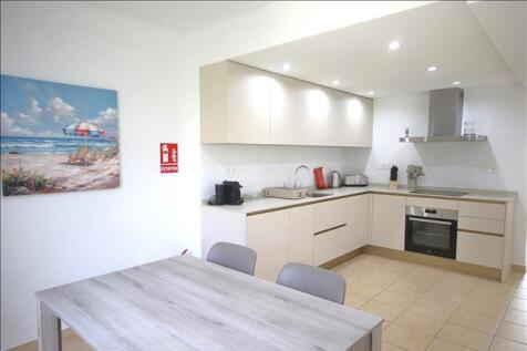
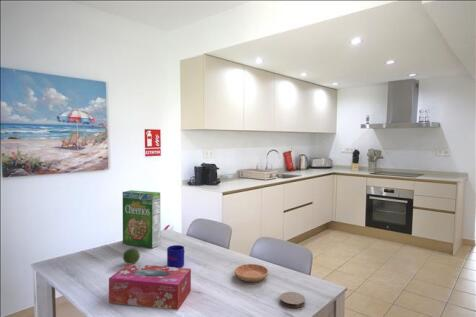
+ saucer (251, 273)
+ fruit (131, 256)
+ cereal box (141, 218)
+ coaster (292, 299)
+ tissue box (151, 285)
+ mug (177, 255)
